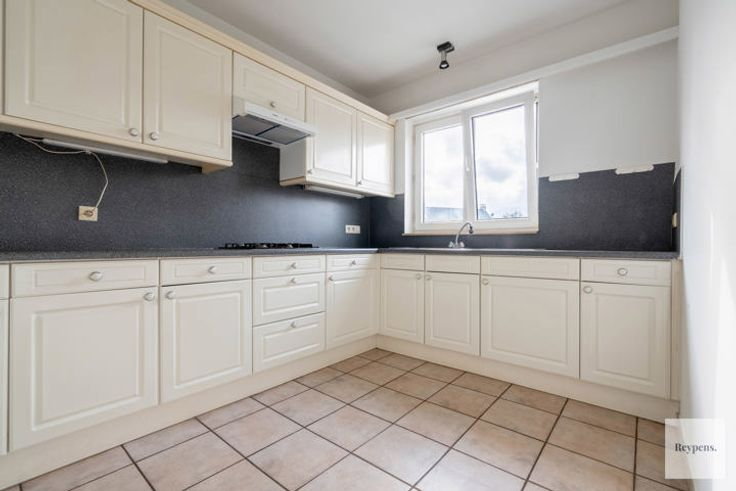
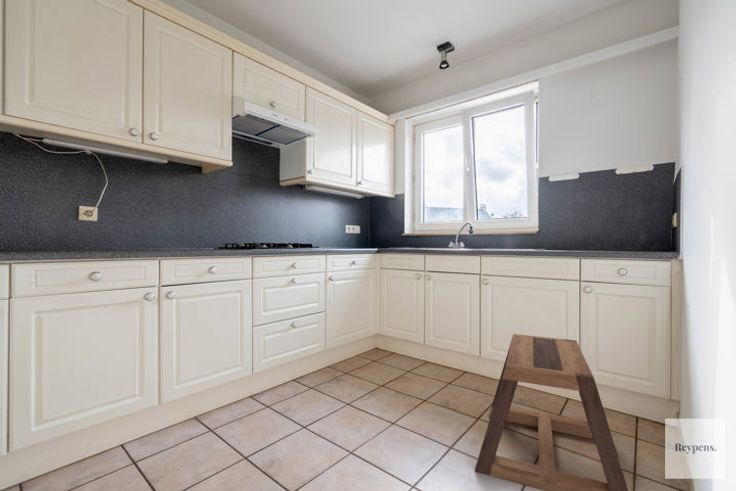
+ stool (545, 413)
